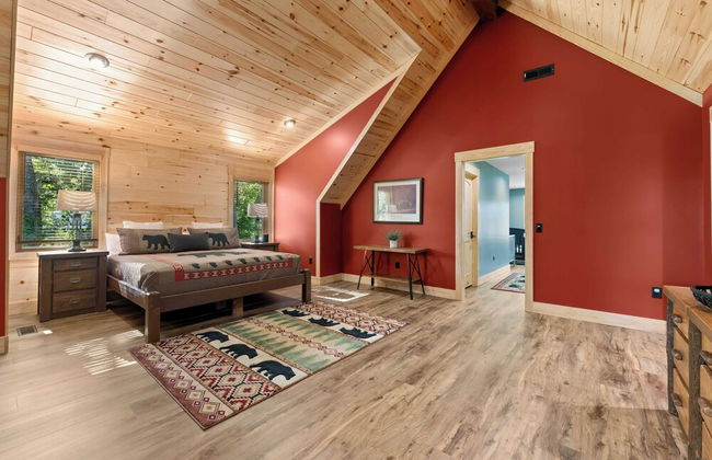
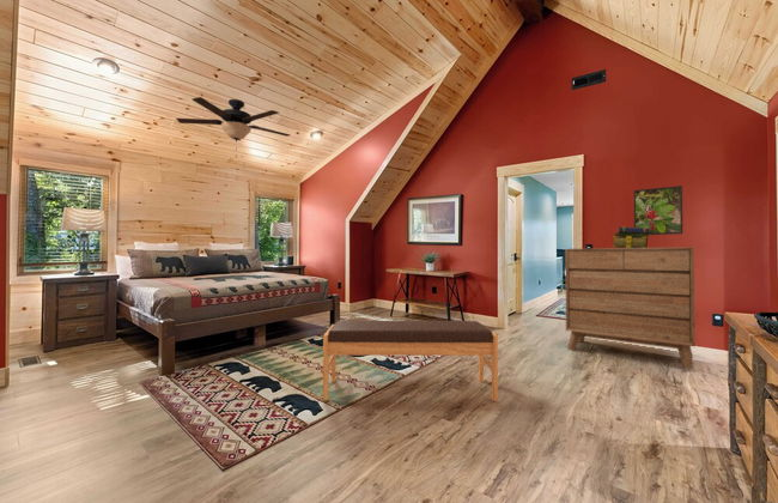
+ stack of books (631, 237)
+ bench (408, 354)
+ ceiling fan (236, 131)
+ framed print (657, 211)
+ dresser (626, 301)
